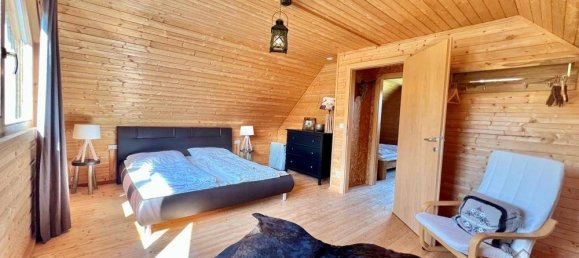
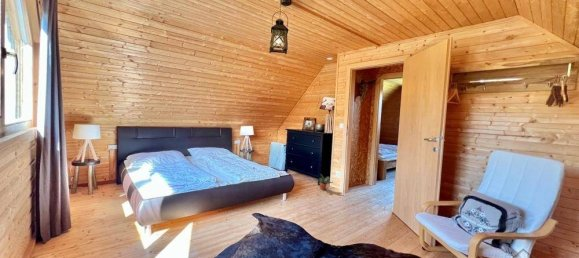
+ potted plant (323, 182)
